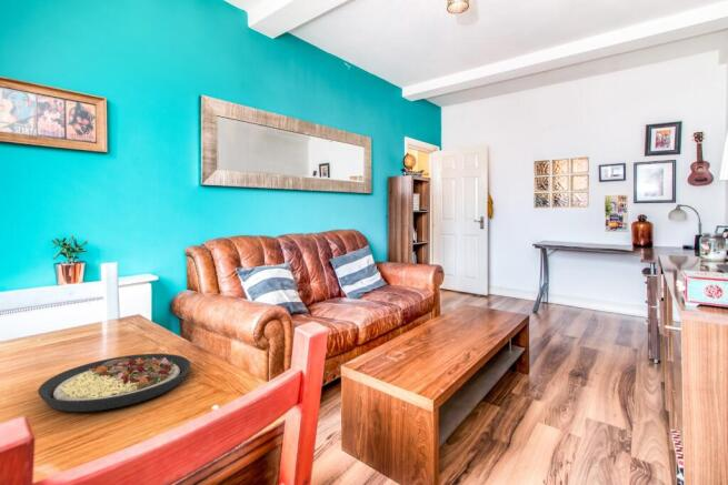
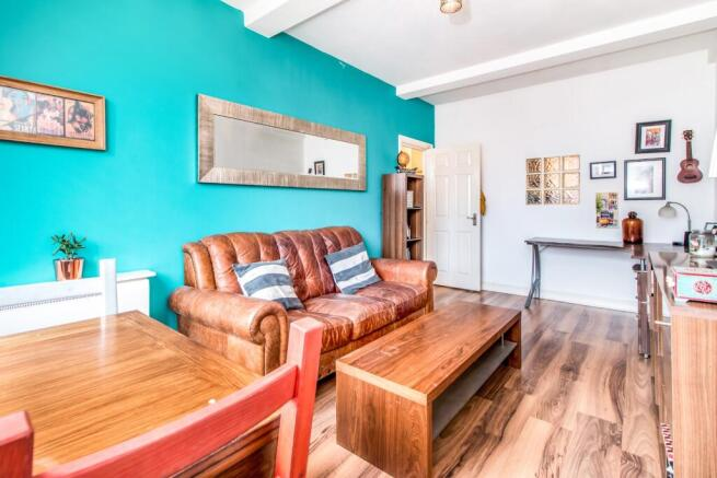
- plate (121, 375)
